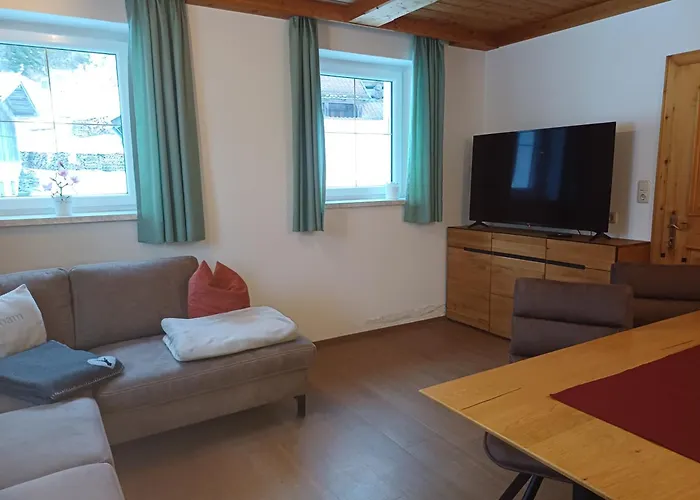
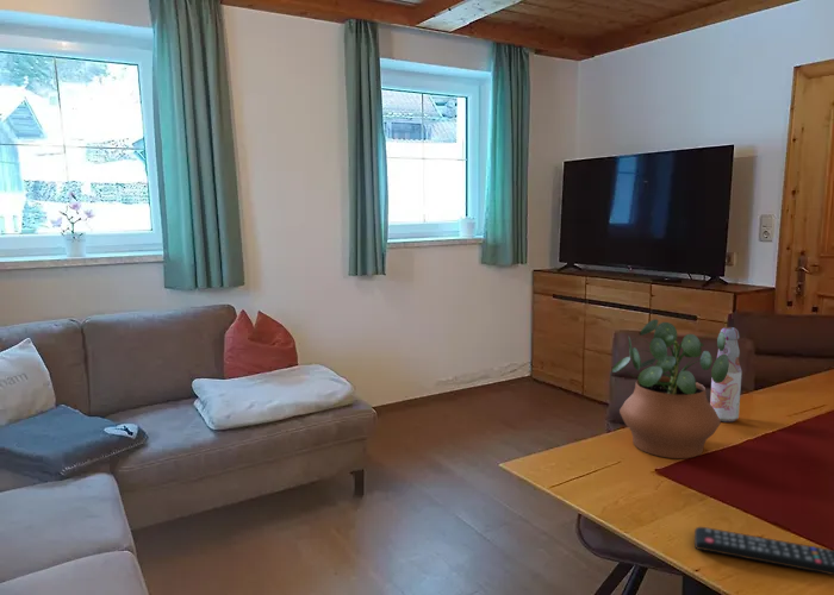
+ potted plant (666, 388)
+ remote control (772, 552)
+ bottle (727, 374)
